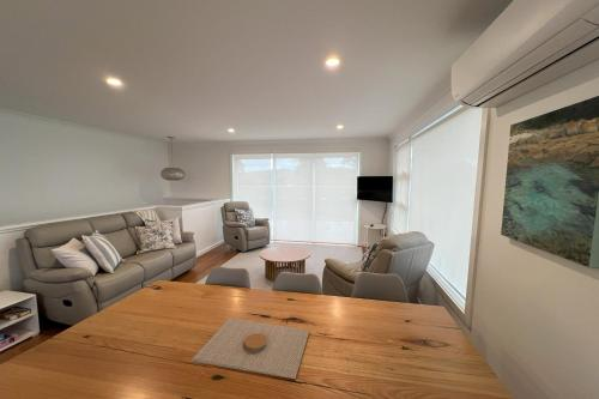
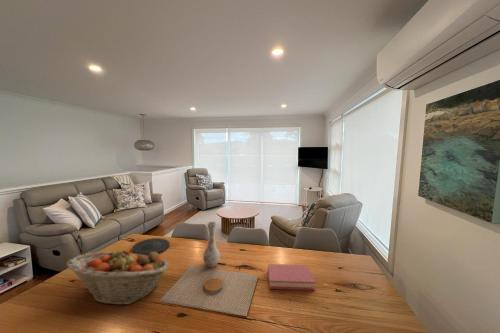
+ fruit basket (121, 269)
+ plate (151, 245)
+ book (289, 276)
+ vase (211, 244)
